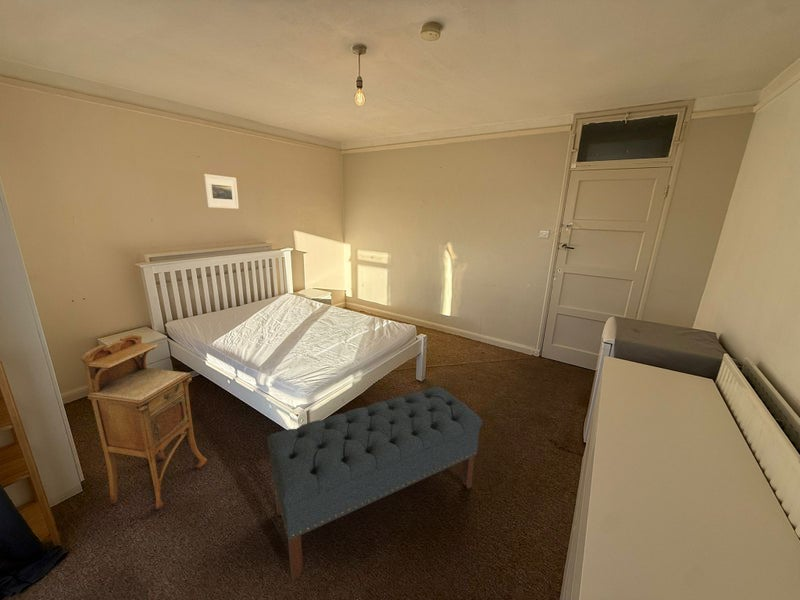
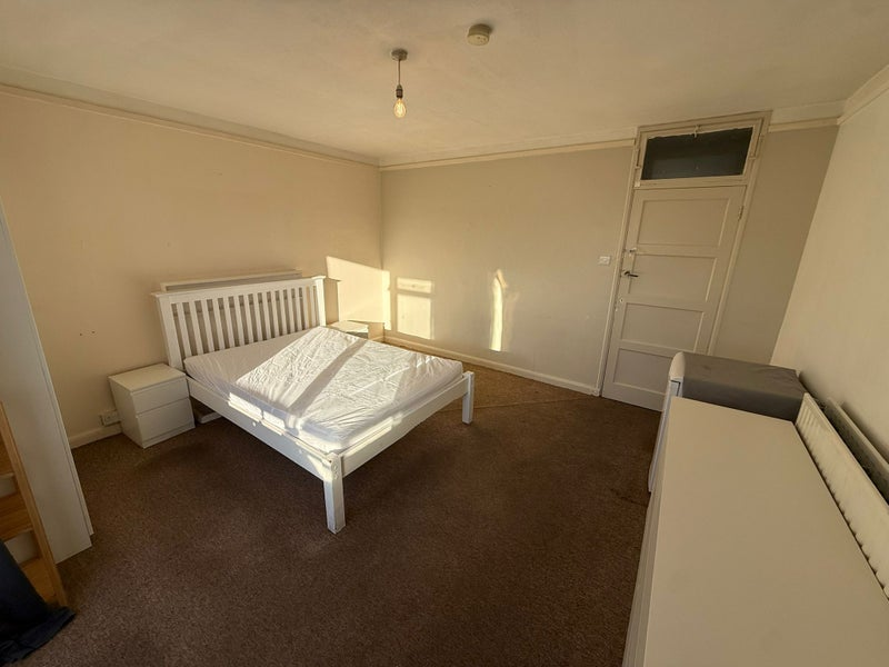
- bench (380, 461)
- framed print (222, 192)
- nightstand (150, 416)
